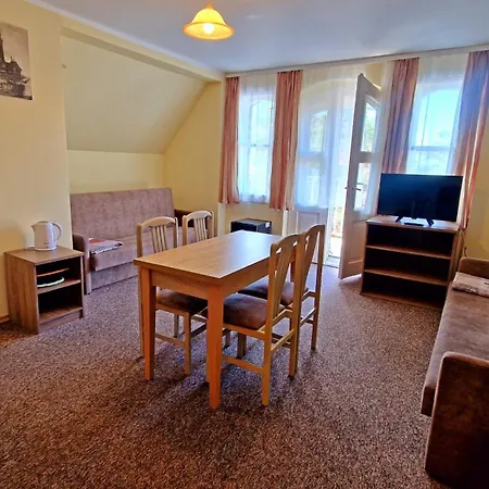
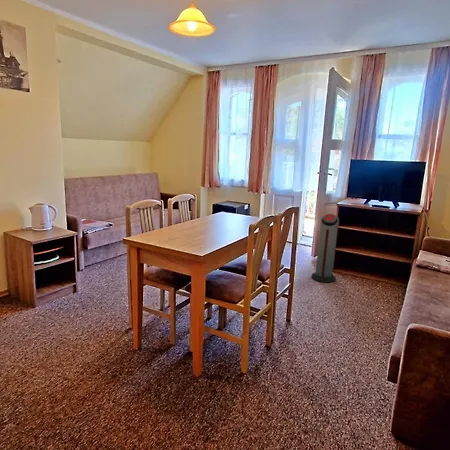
+ air purifier (326, 246)
